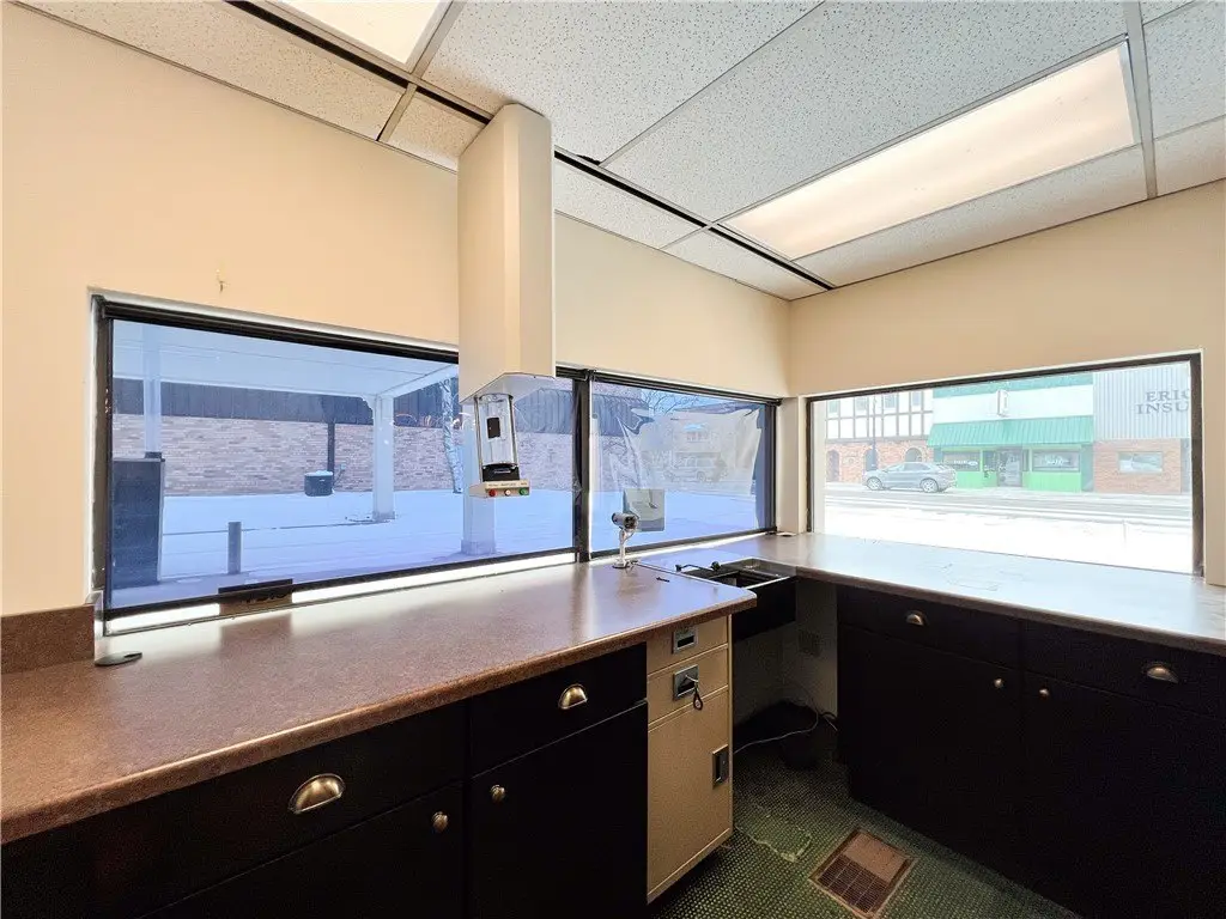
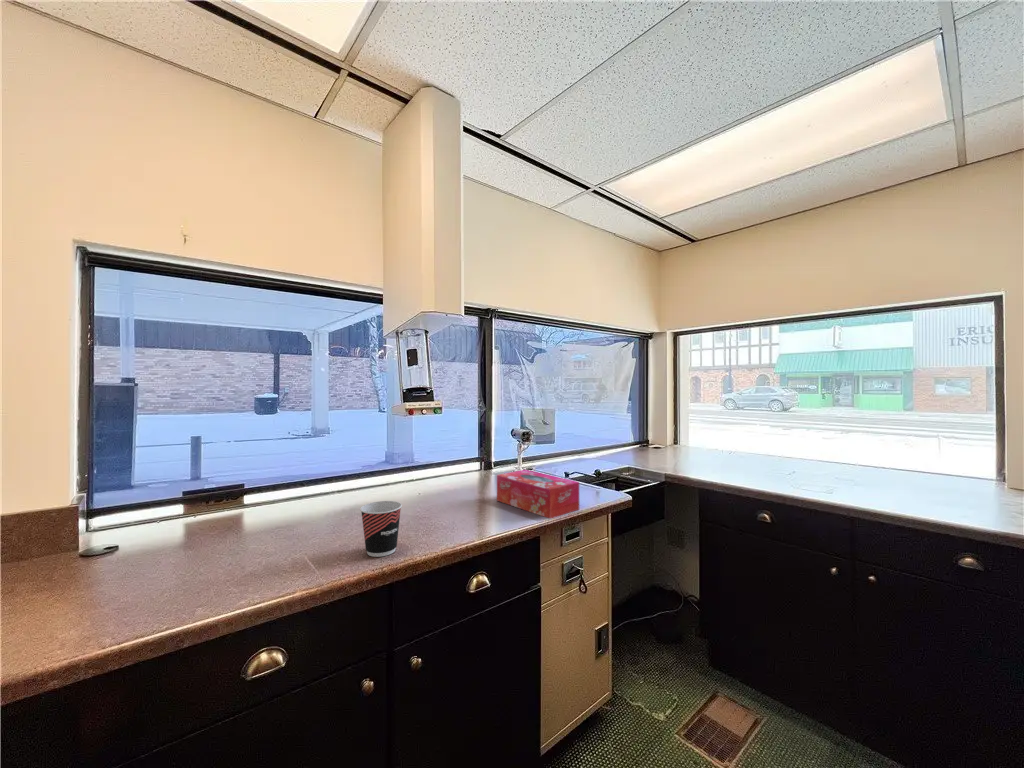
+ cup (381, 528)
+ tissue box (536, 491)
